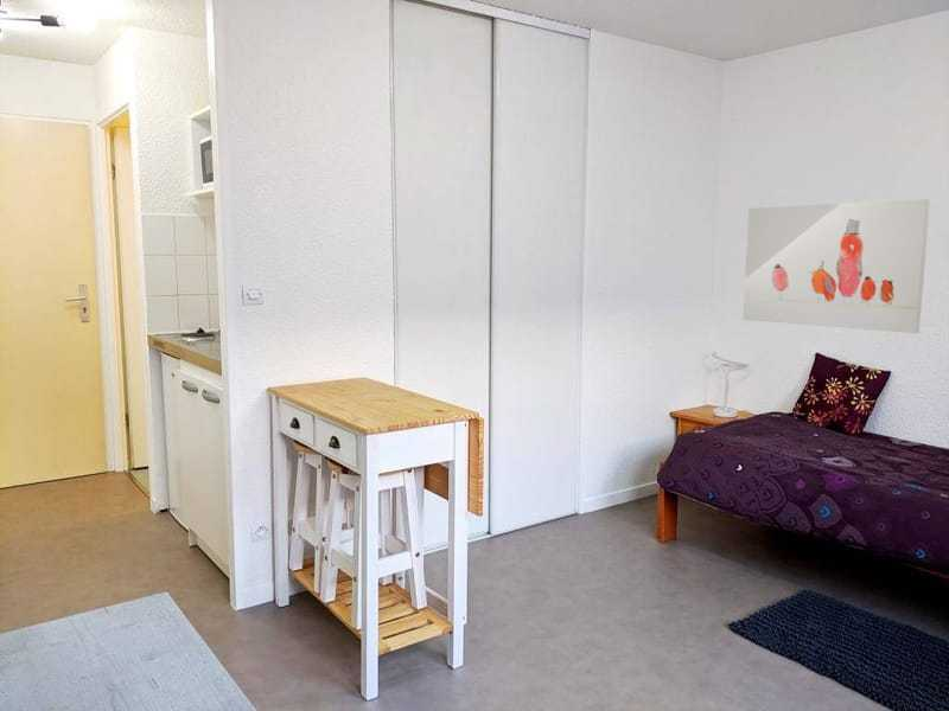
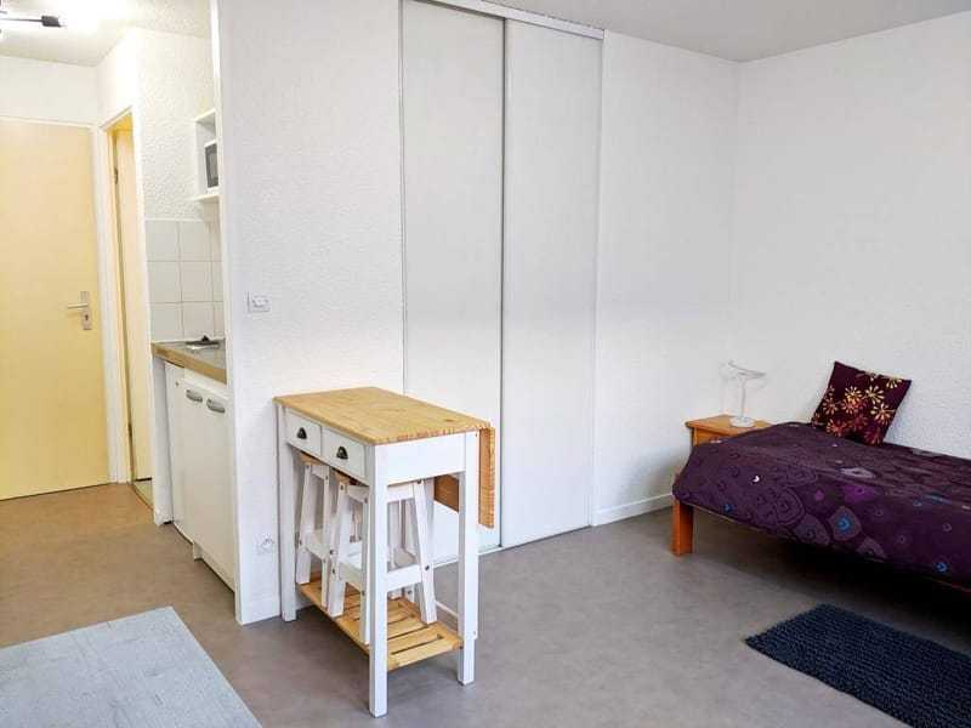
- wall art (827, 265)
